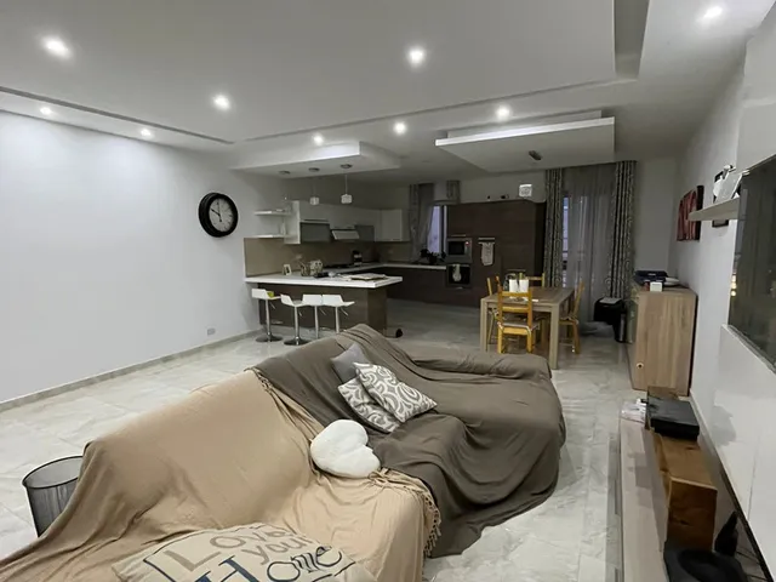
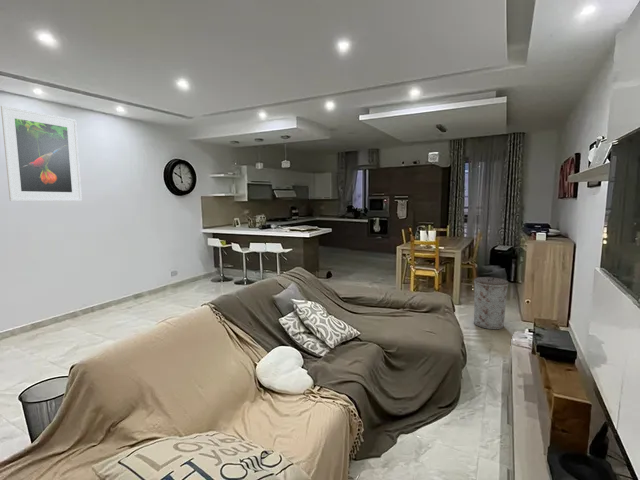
+ trash can (489, 301)
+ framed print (45, 157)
